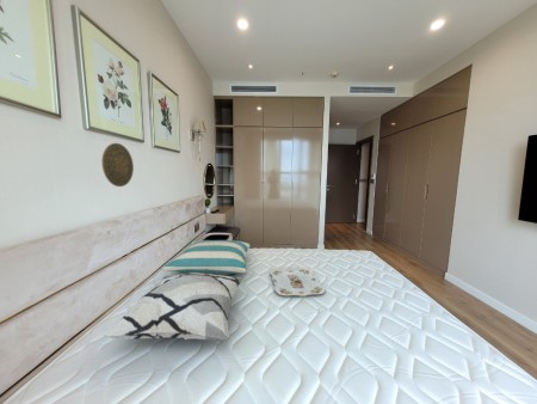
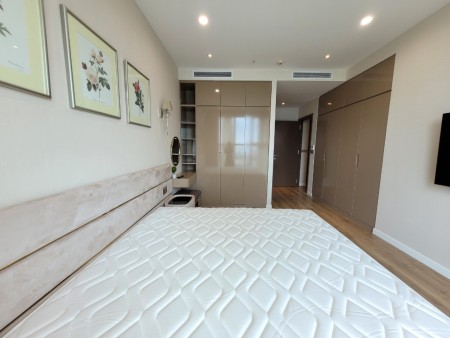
- decorative pillow (189, 300)
- pillow (214, 256)
- decorative plate (121, 165)
- serving tray (295, 280)
